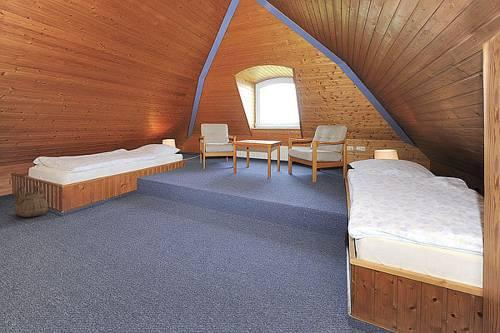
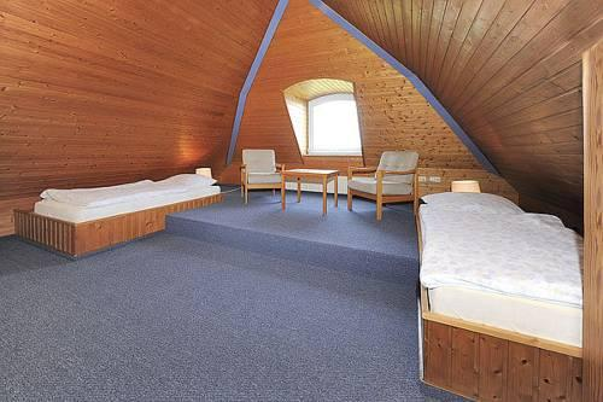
- basket (30, 200)
